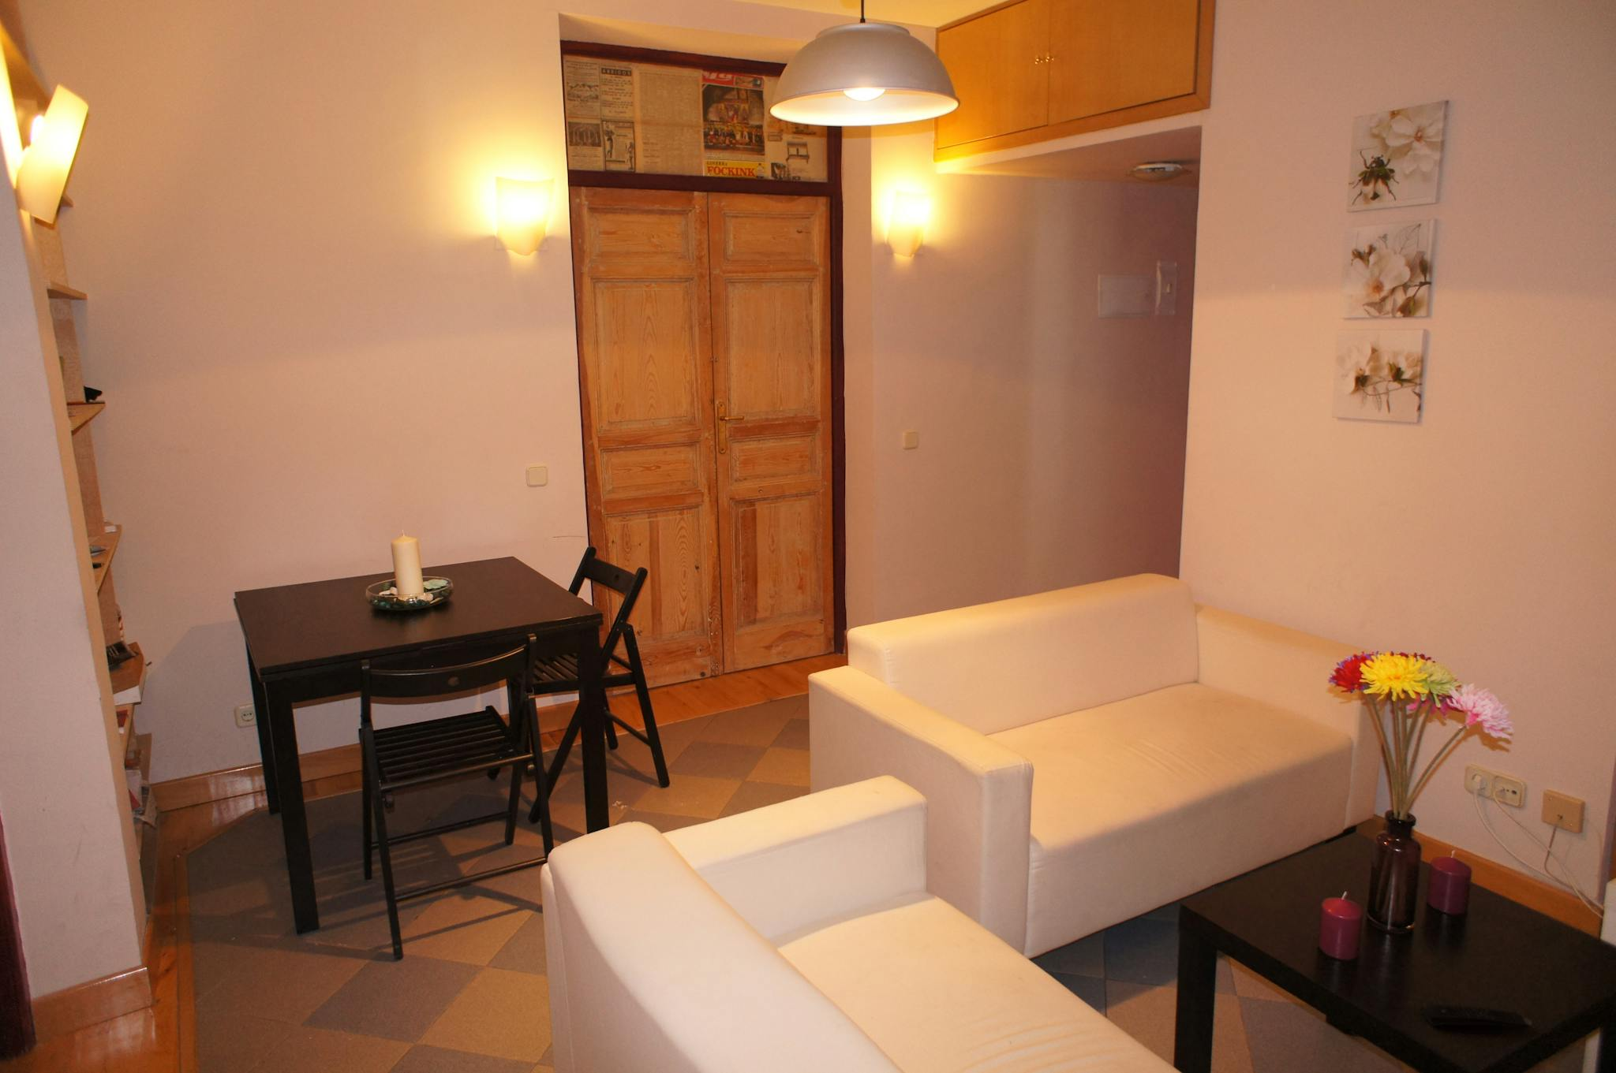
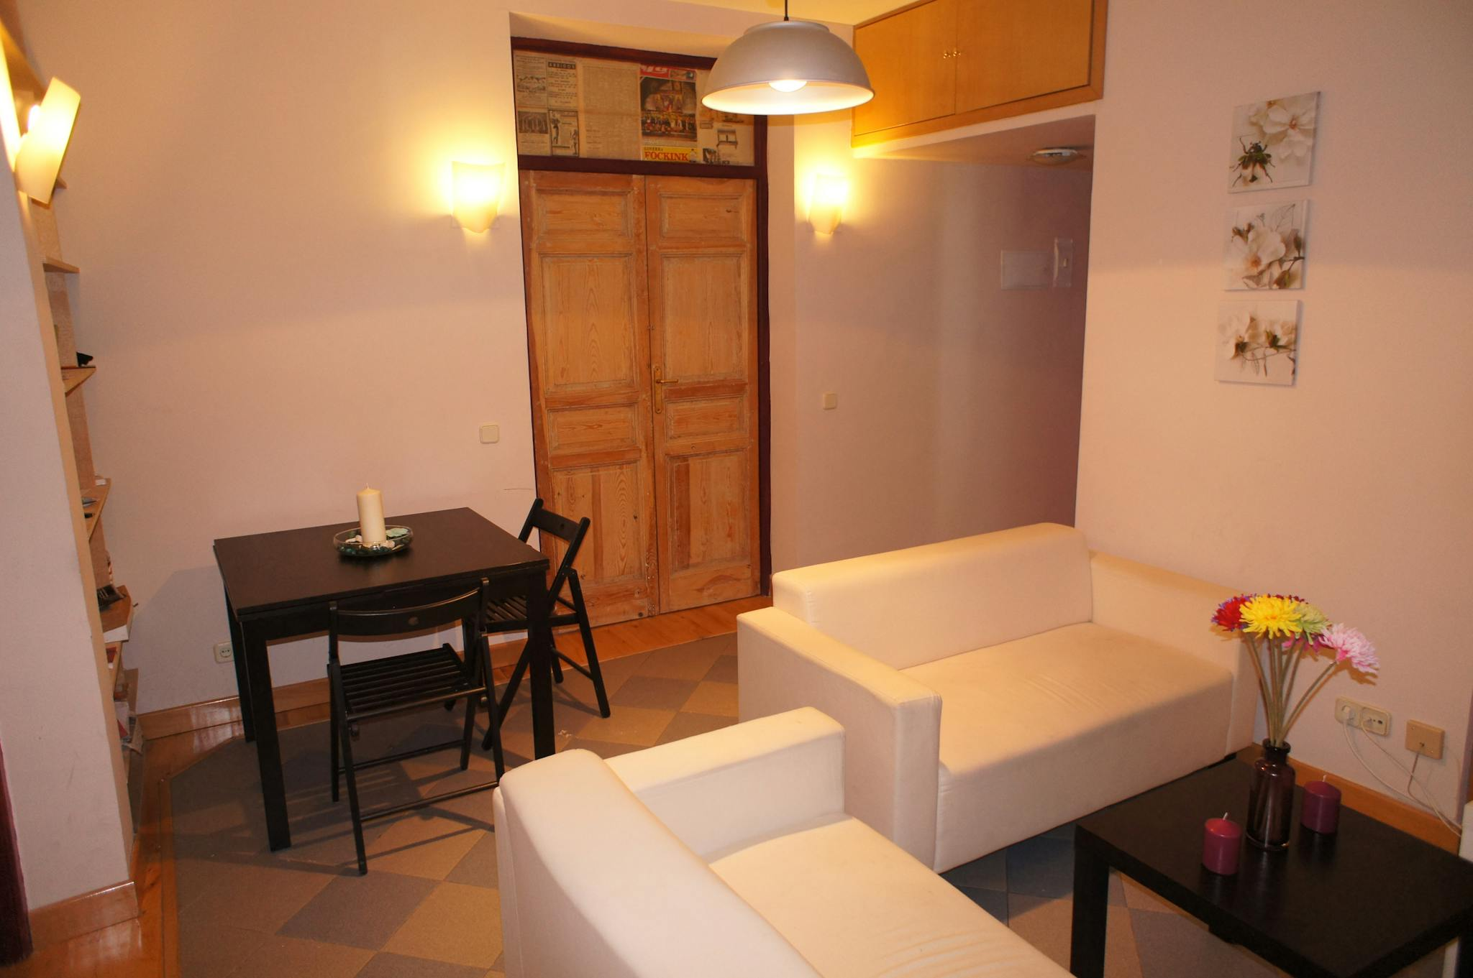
- remote control (1477, 1017)
